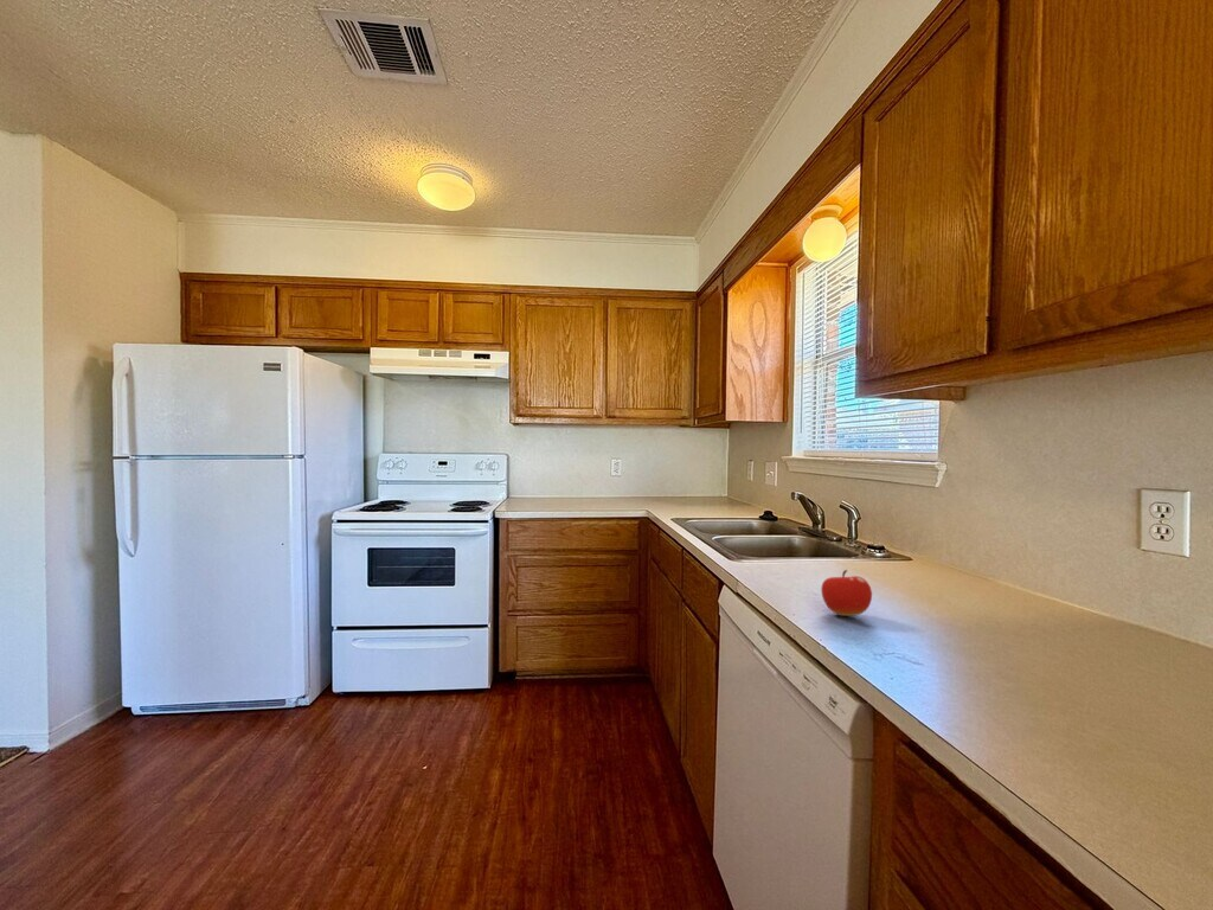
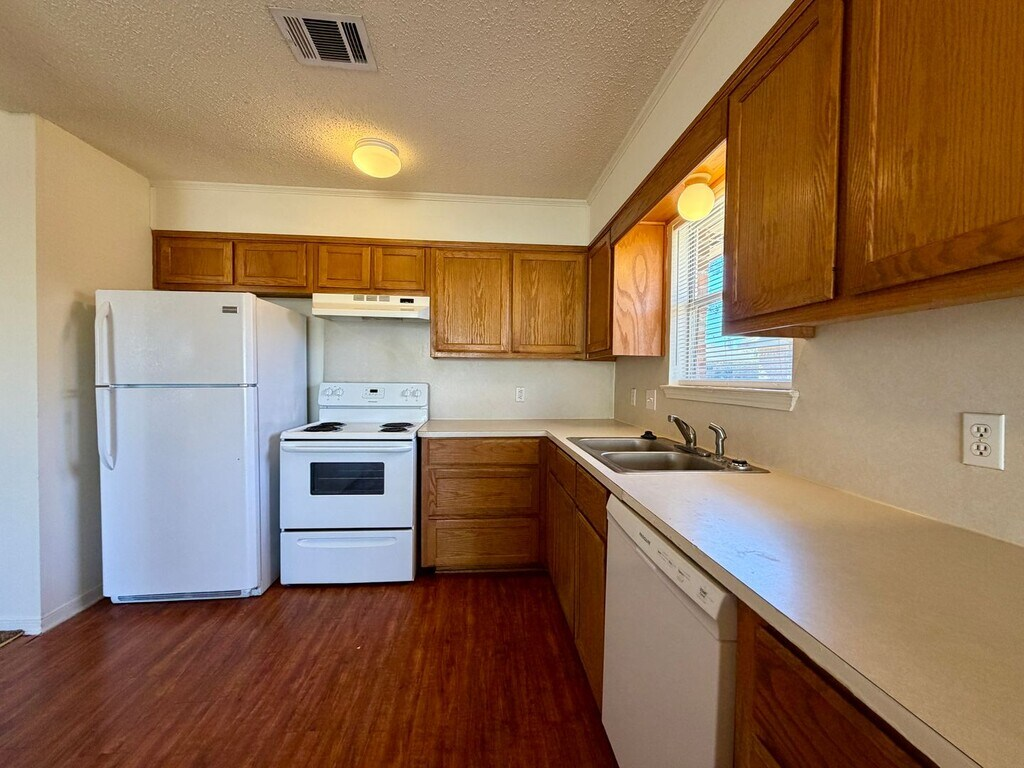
- fruit (845, 592)
